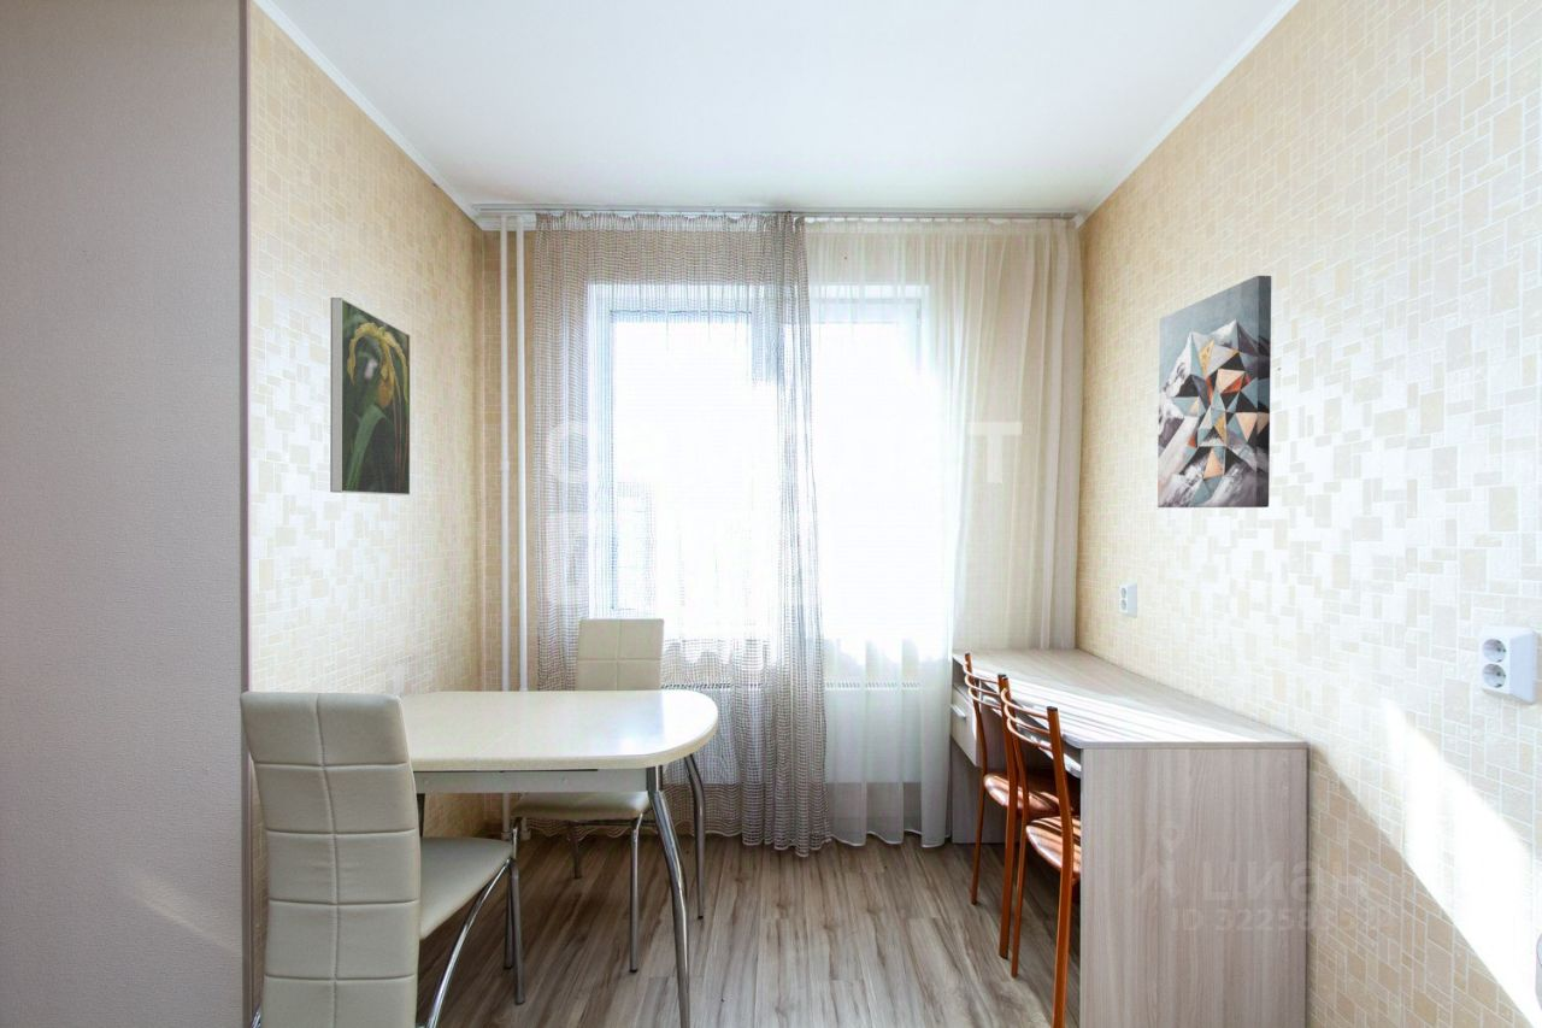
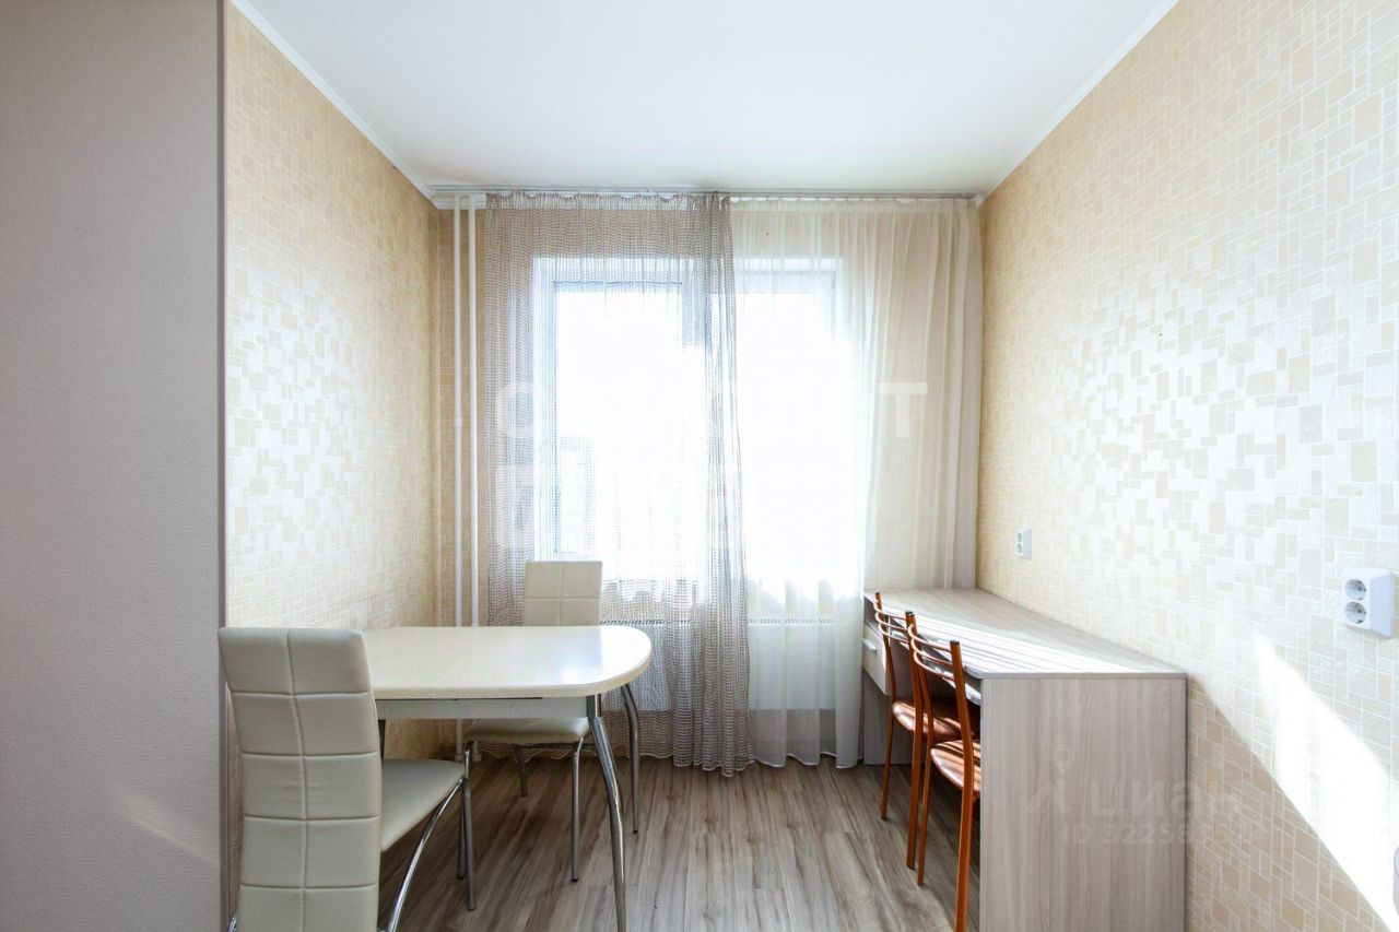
- wall art (1208, 403)
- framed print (373, 405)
